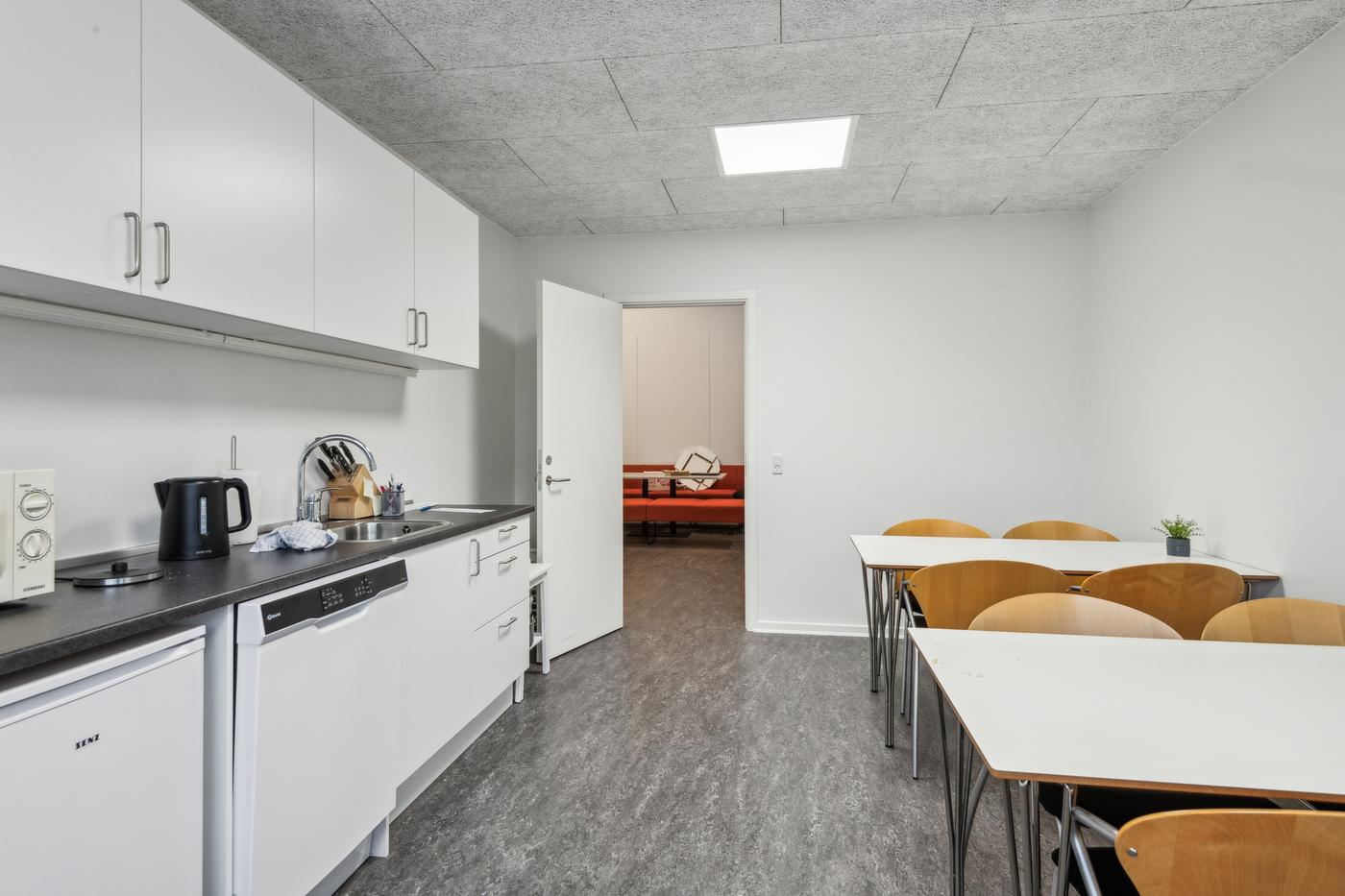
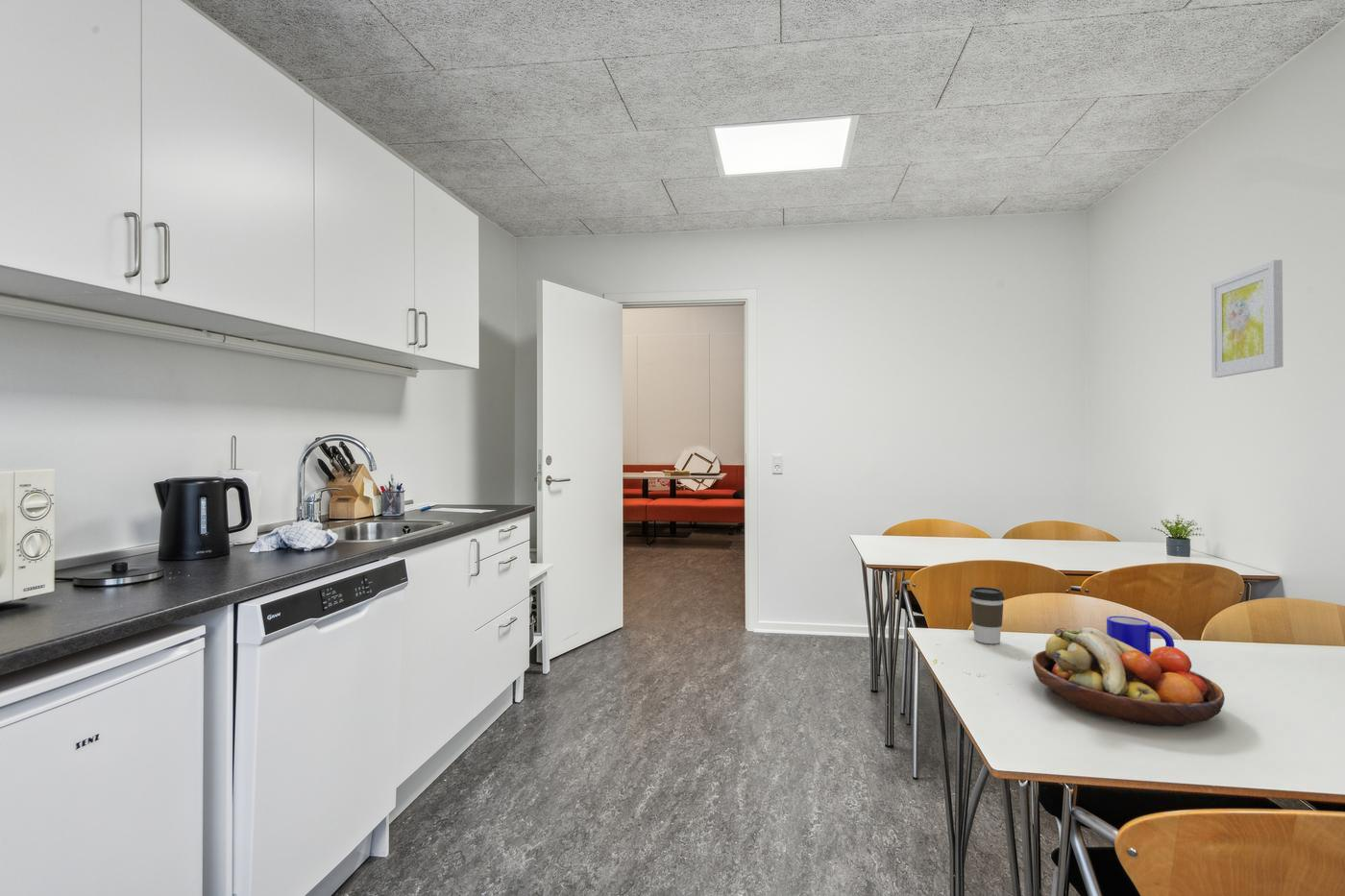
+ fruit bowl (1121, 666)
+ wall art (1244, 323)
+ coffee cup (987, 615)
+ mug (1139, 640)
